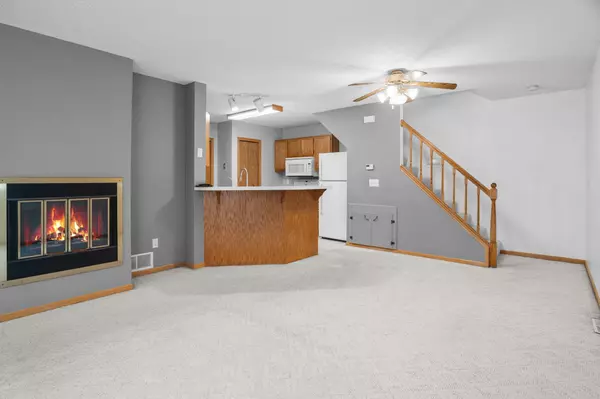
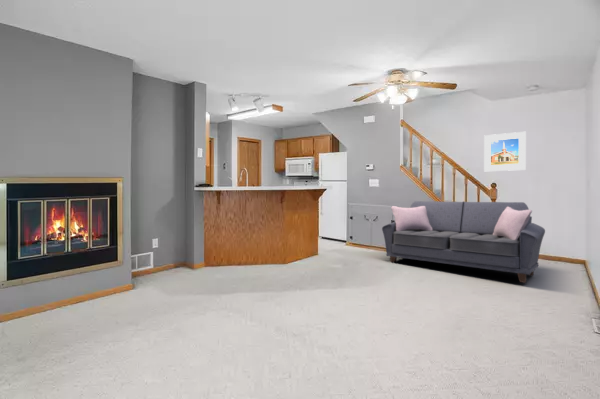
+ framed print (504, 152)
+ sofa (457, 234)
